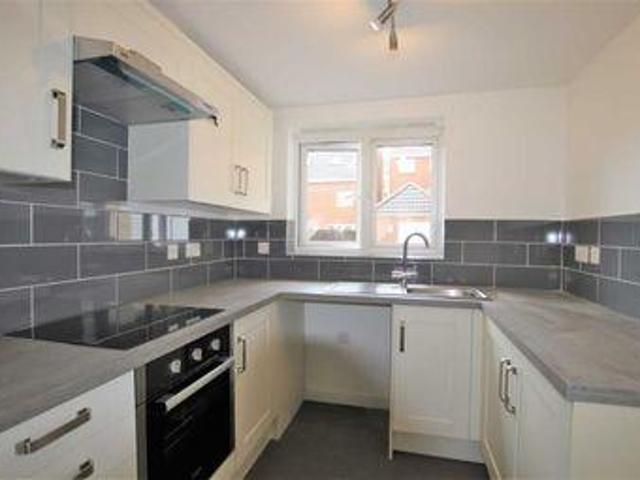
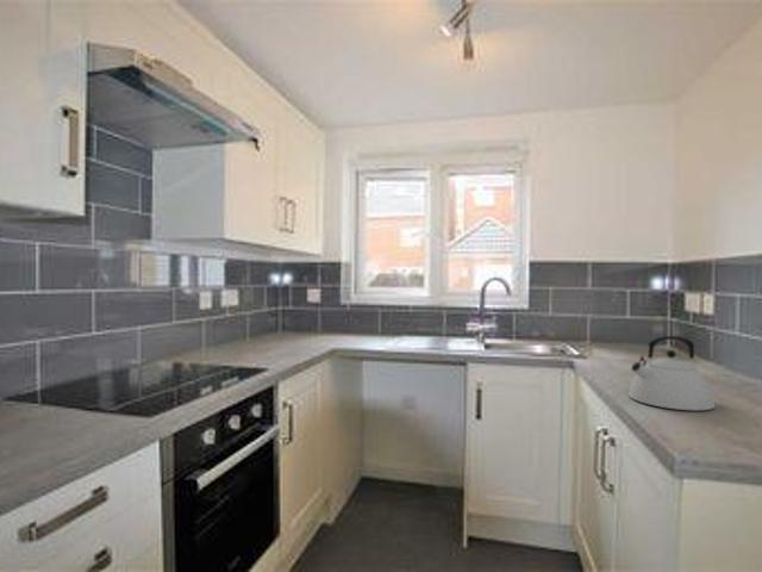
+ kettle (669, 368)
